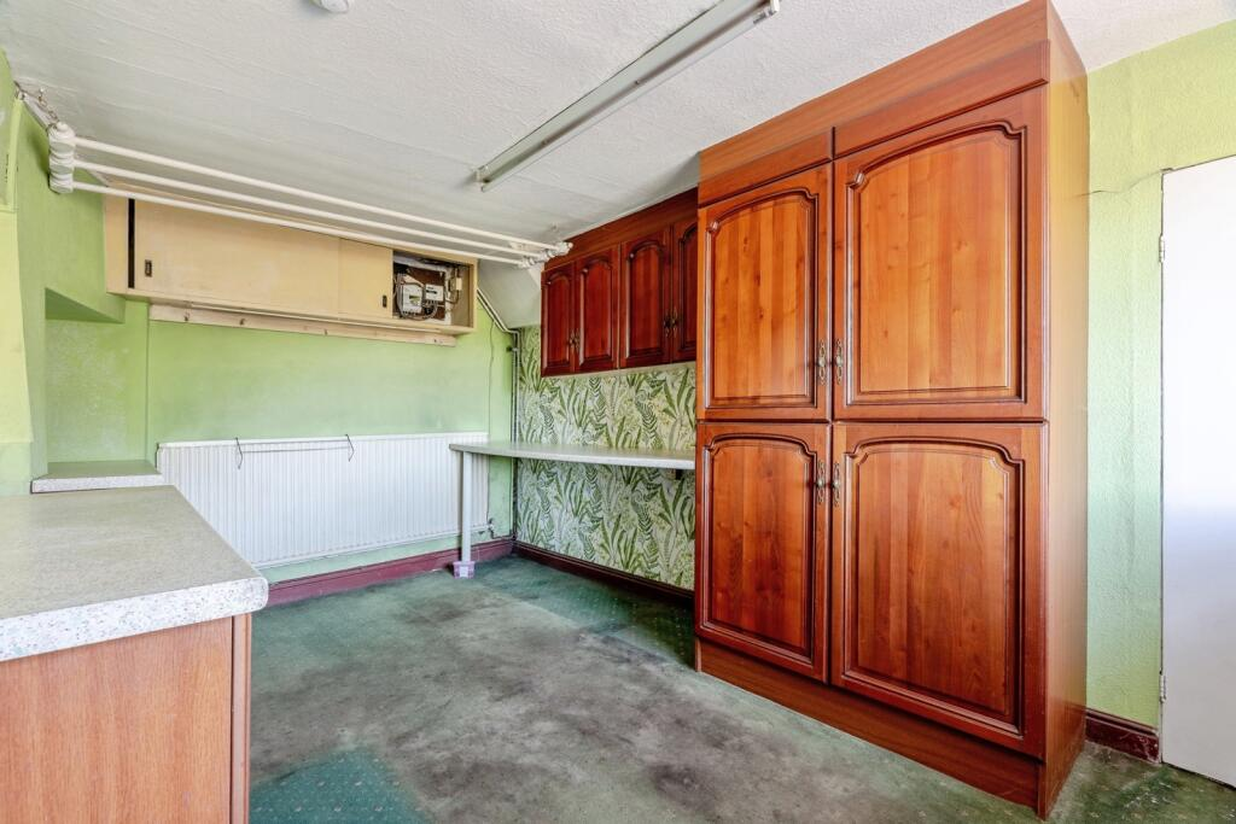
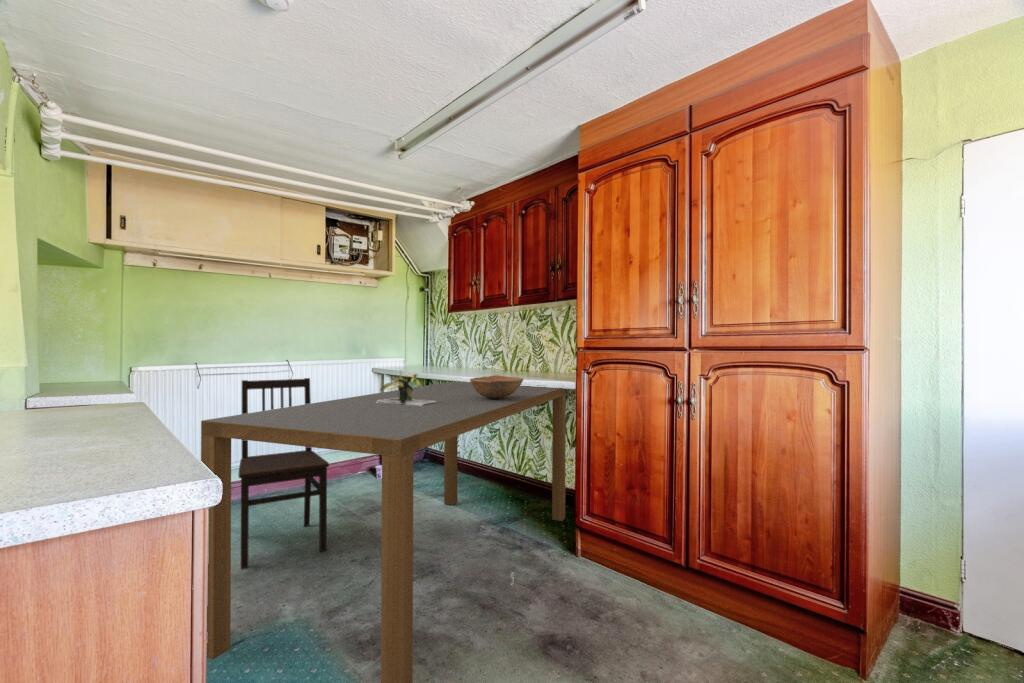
+ dining chair (280, 463)
+ dining table (444, 483)
+ bowl (496, 387)
+ potted plant (403, 386)
